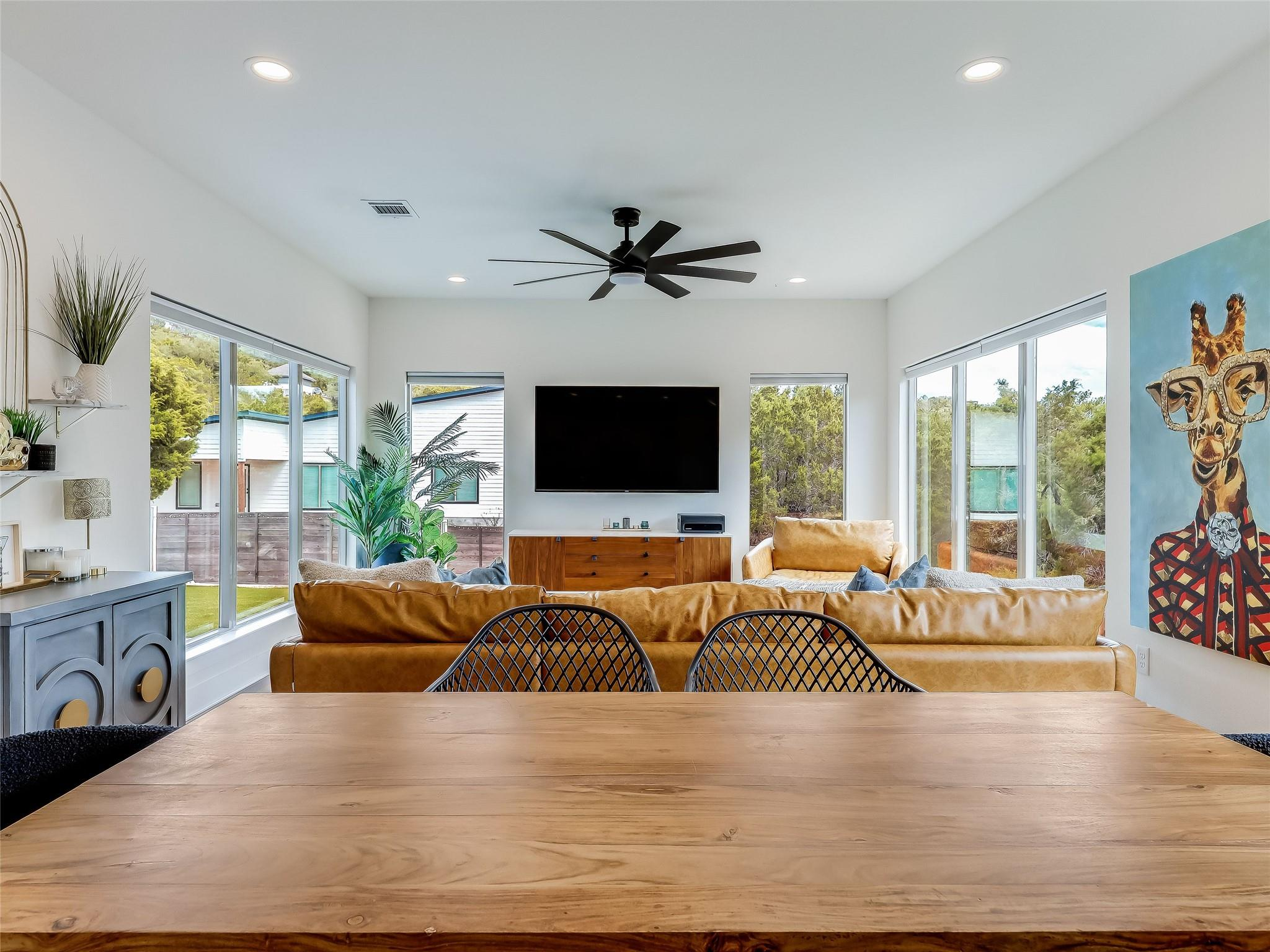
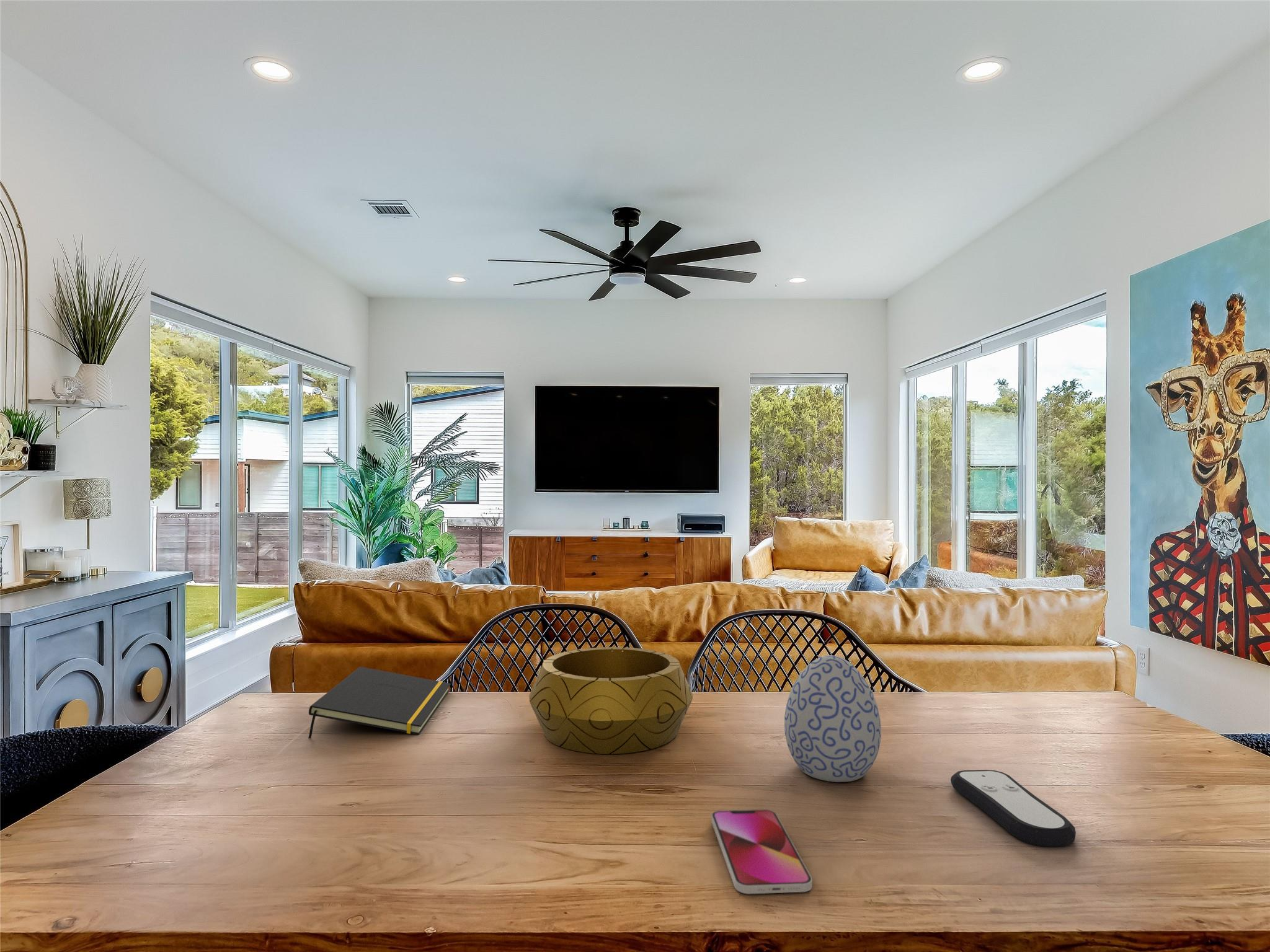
+ remote control (1011, 804)
+ decorative egg (832, 713)
+ notepad (386, 697)
+ decorative bowl (611, 695)
+ smartphone (757, 847)
